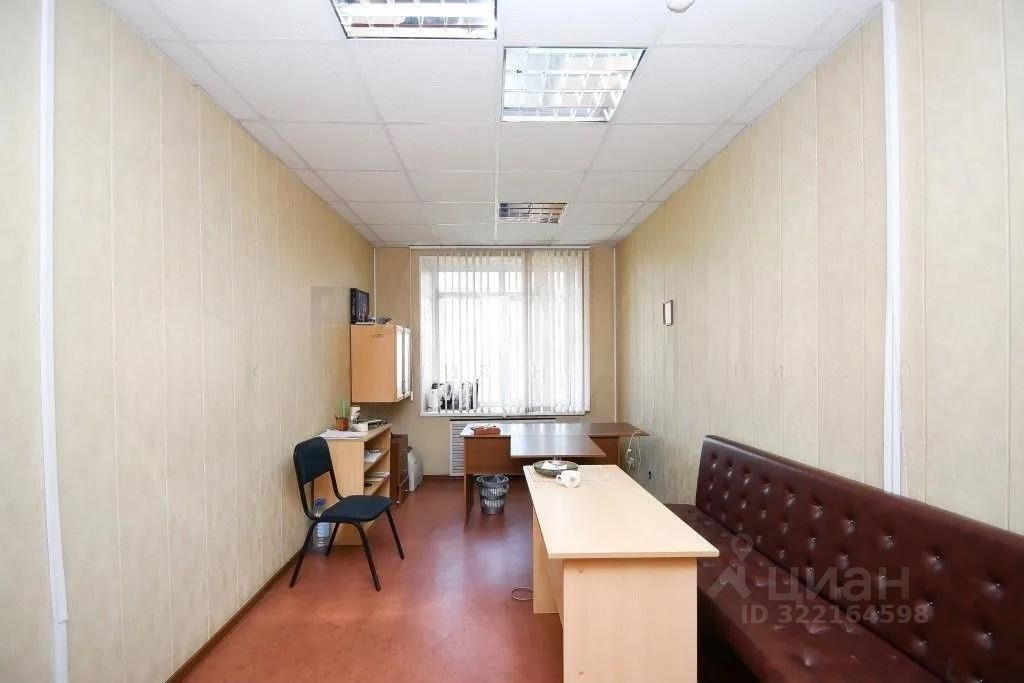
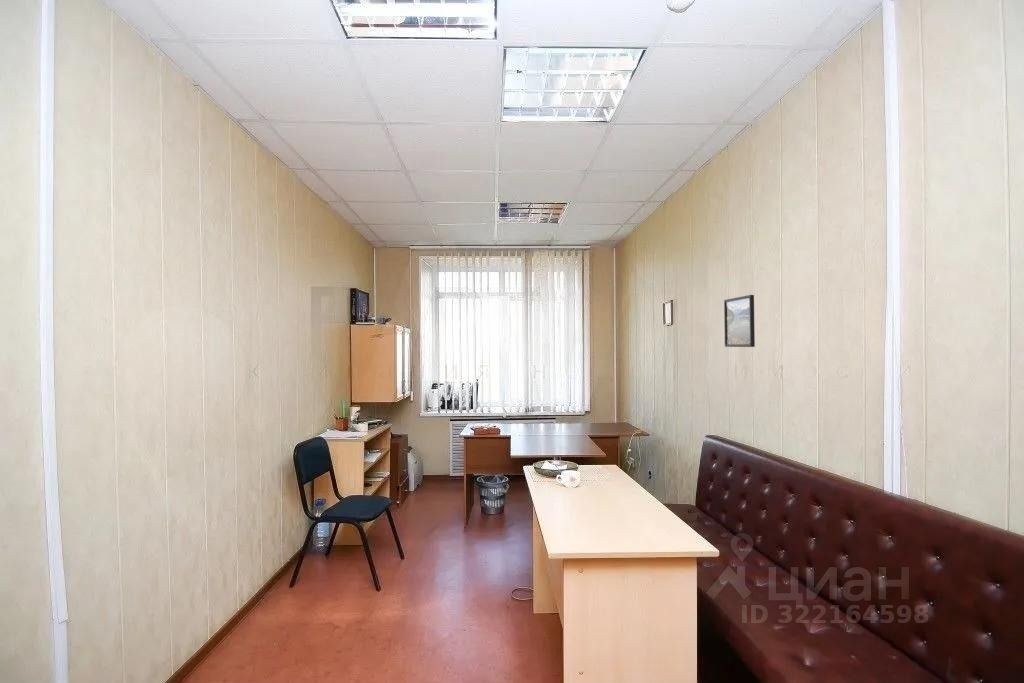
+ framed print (738, 322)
